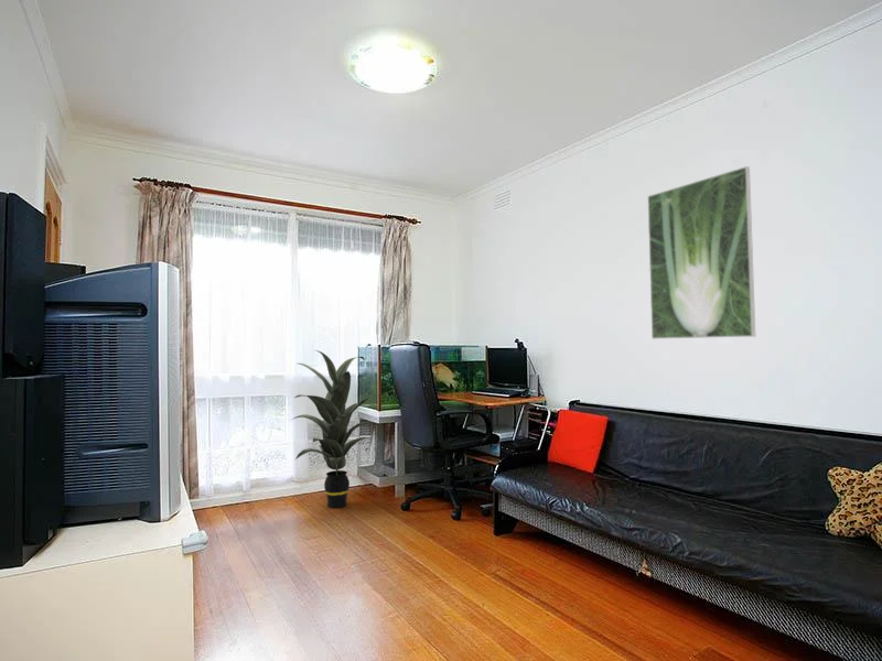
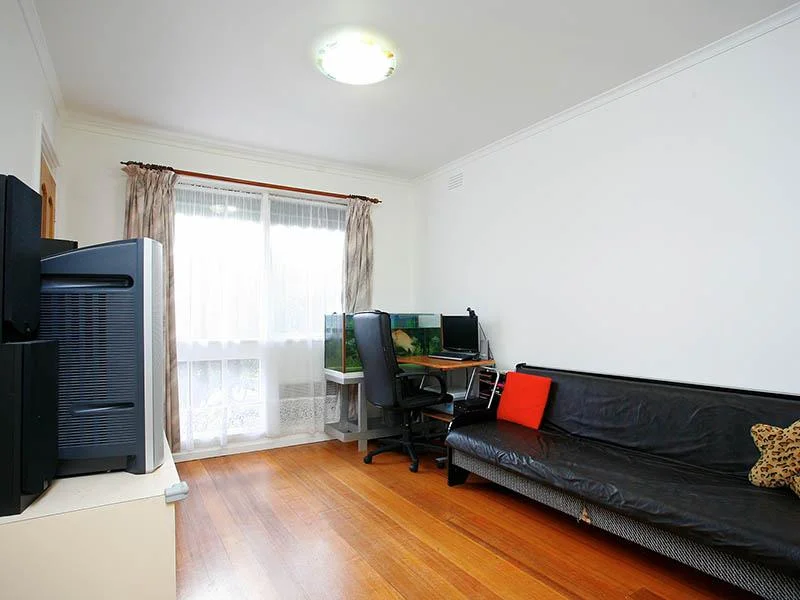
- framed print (696, 260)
- indoor plant (330, 426)
